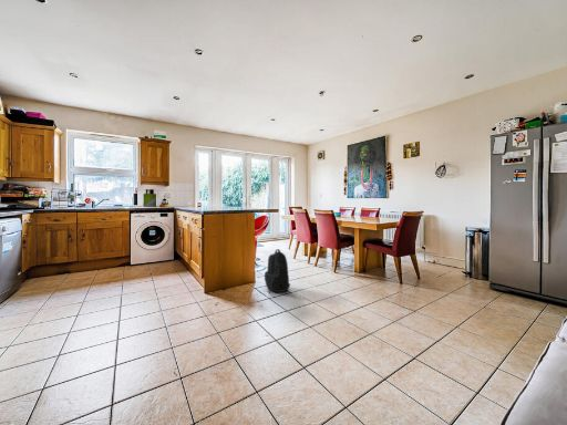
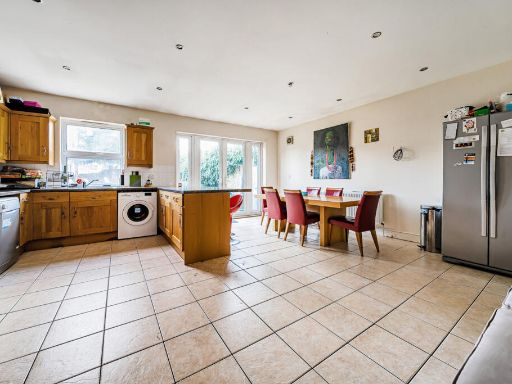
- backpack (277, 269)
